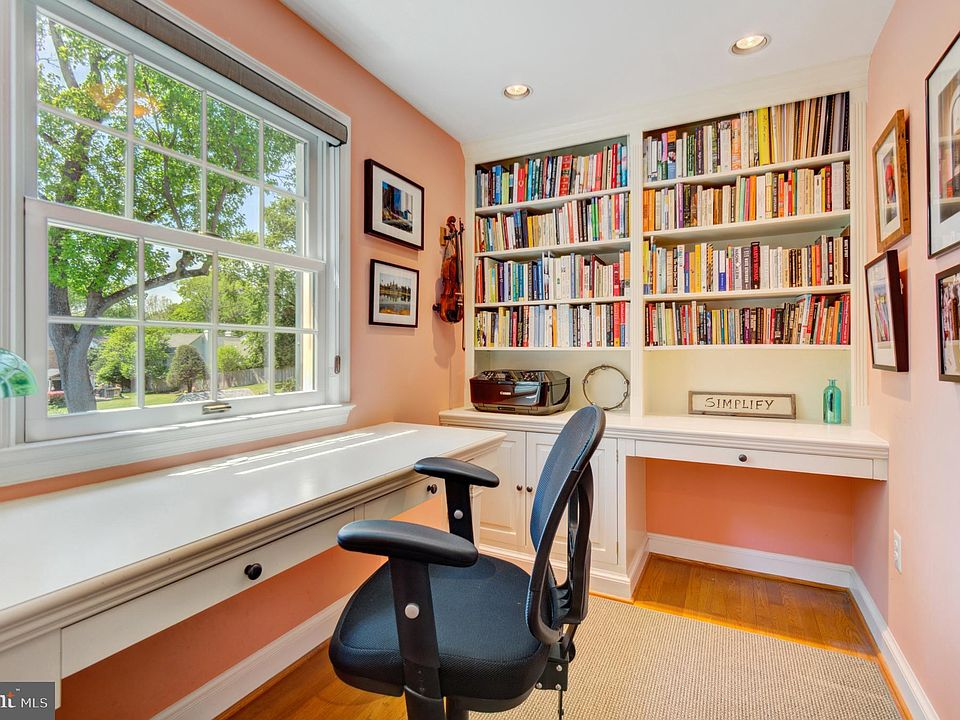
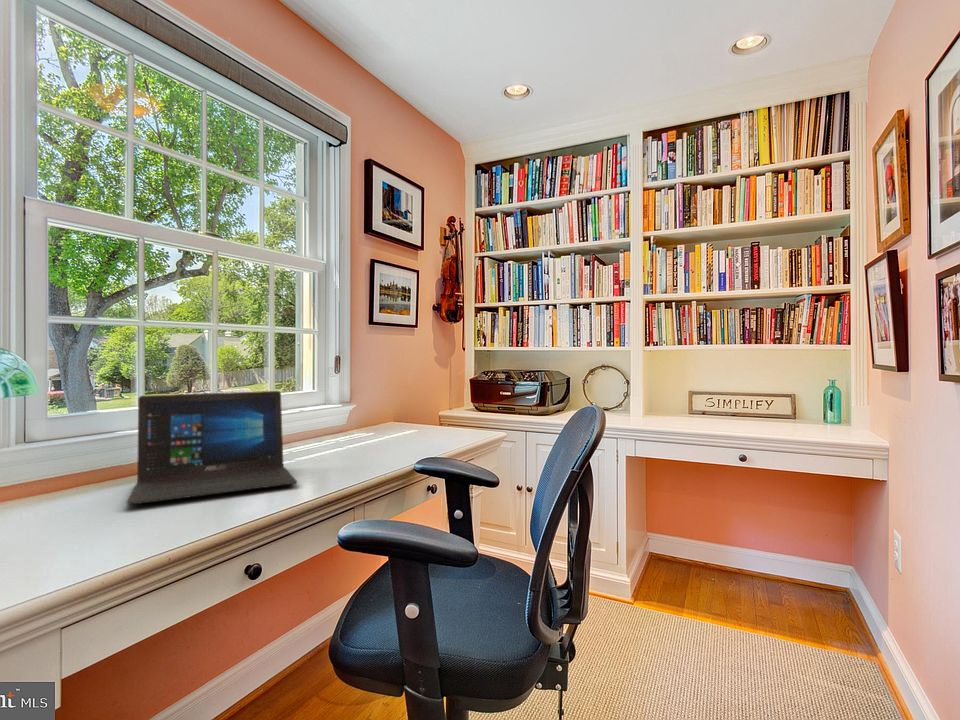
+ laptop (216, 439)
